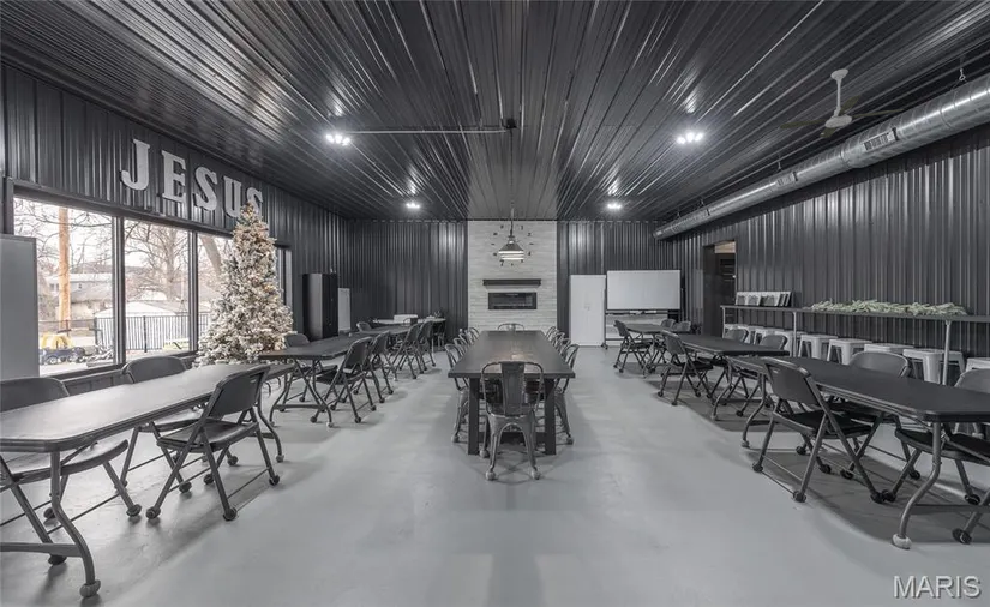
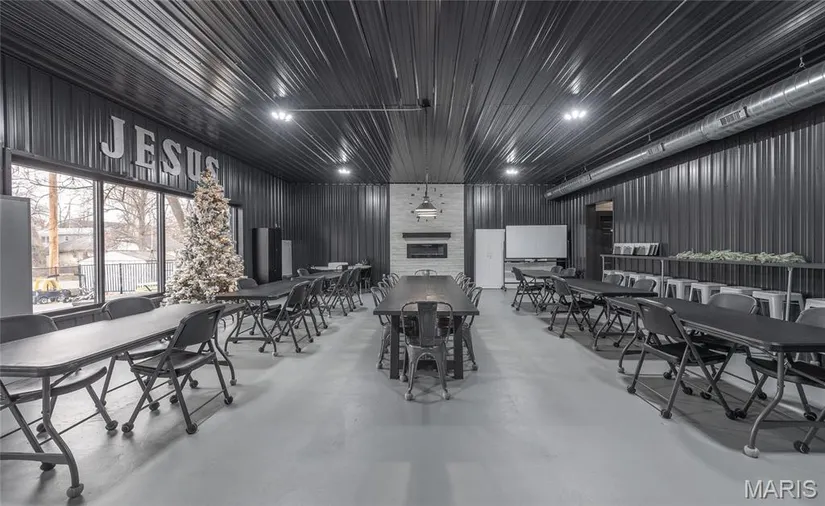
- ceiling fan (838, 97)
